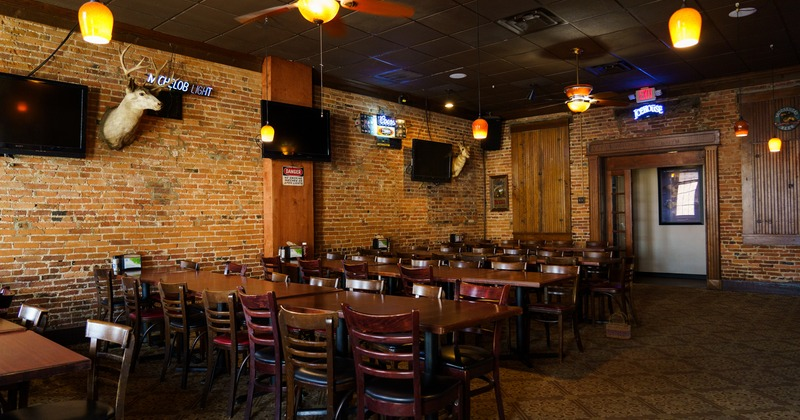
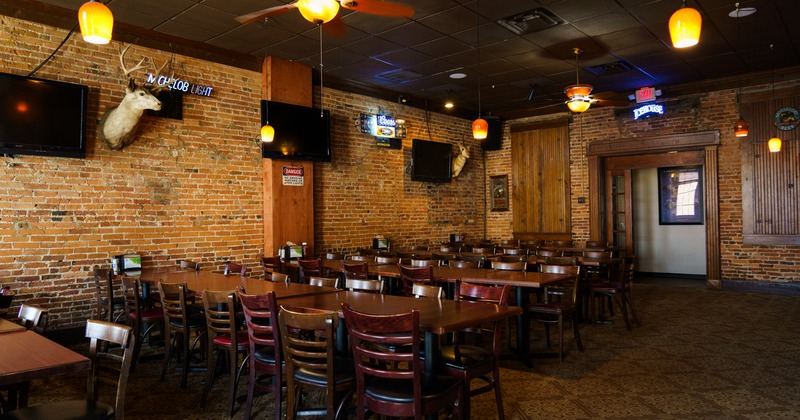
- basket (618, 324)
